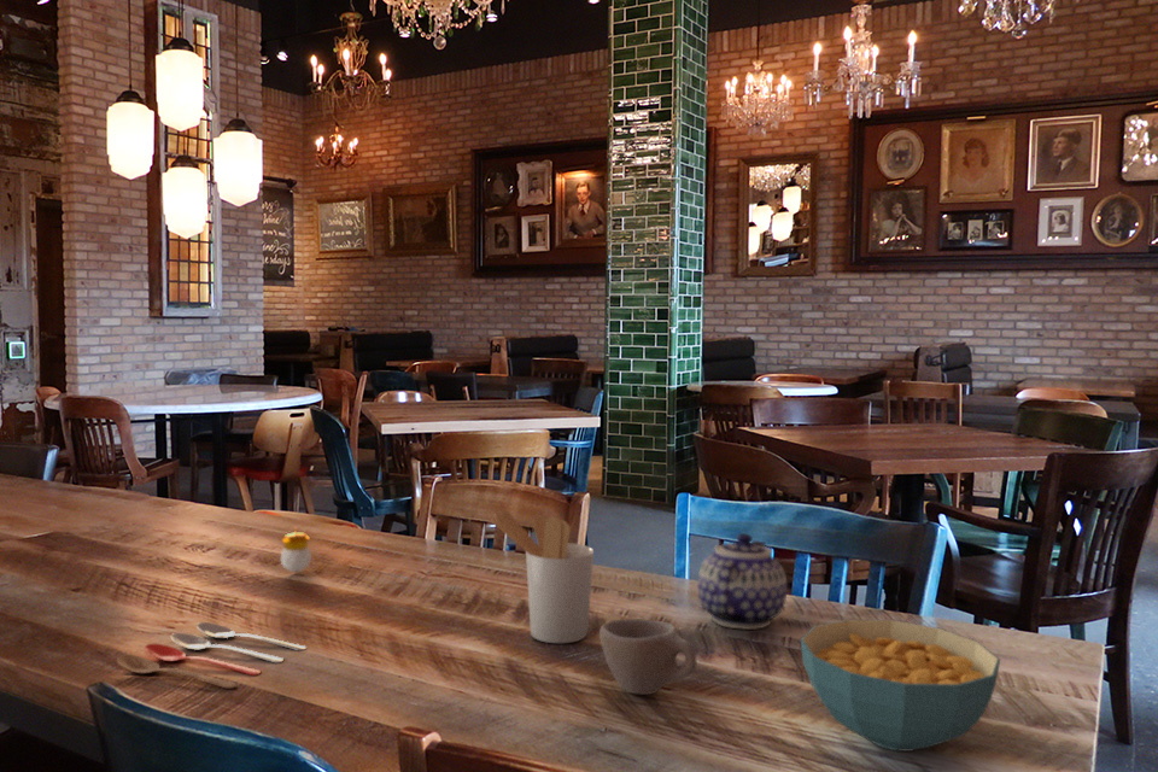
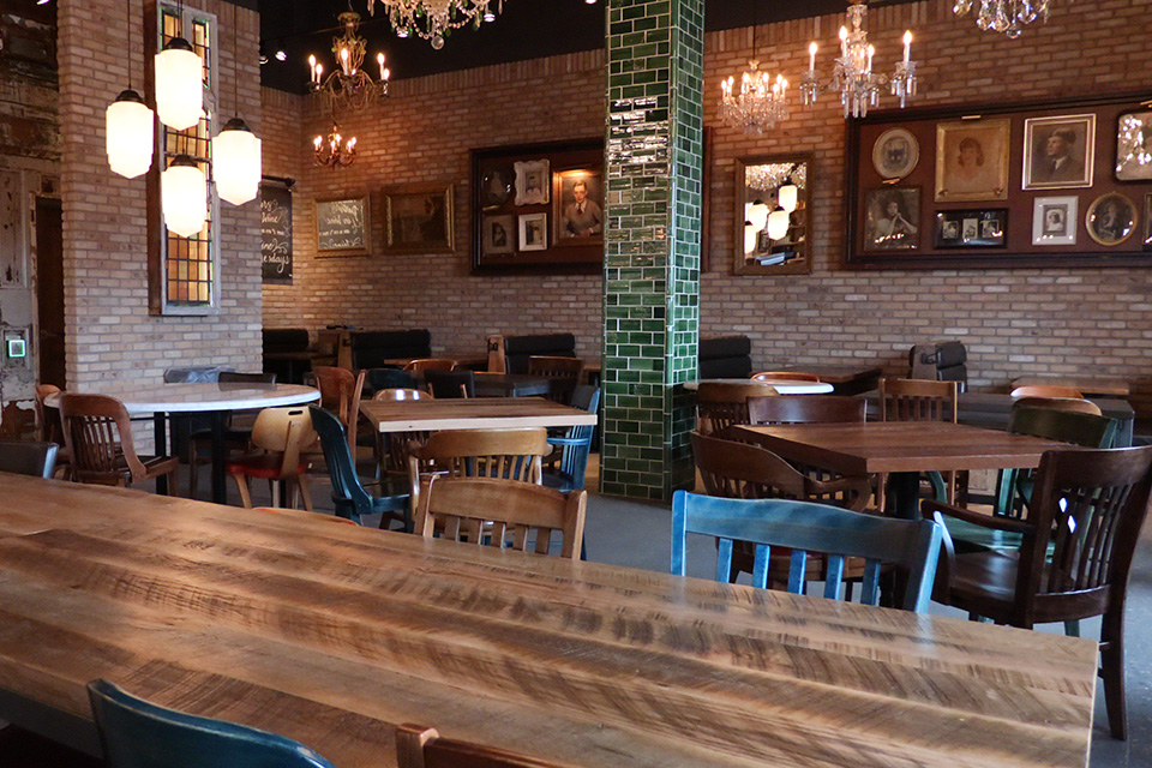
- cooking utensil (215, 647)
- cereal bowl (895, 694)
- candle (296, 549)
- cup (649, 659)
- utensil holder (540, 571)
- teapot (742, 577)
